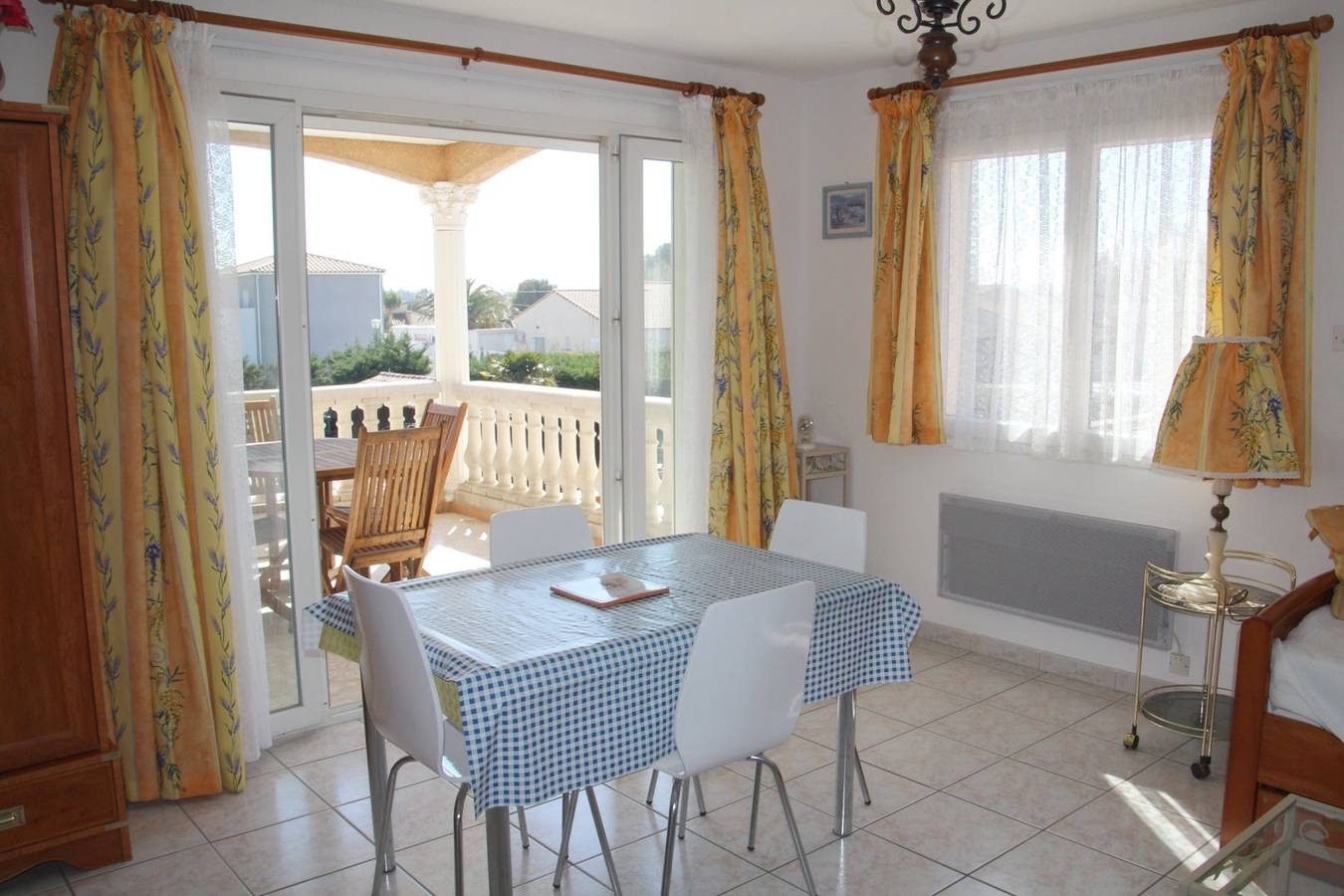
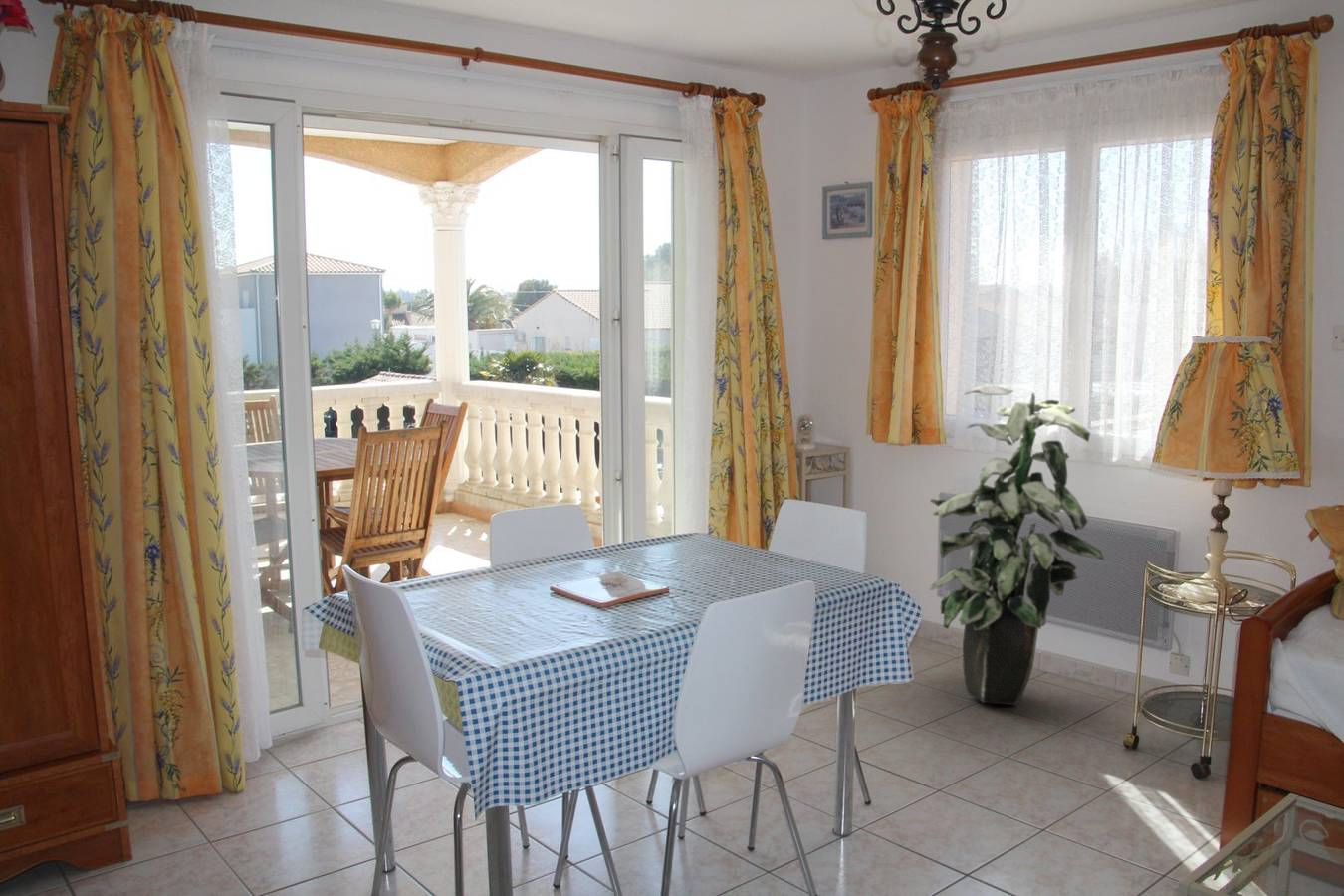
+ indoor plant (1005, 543)
